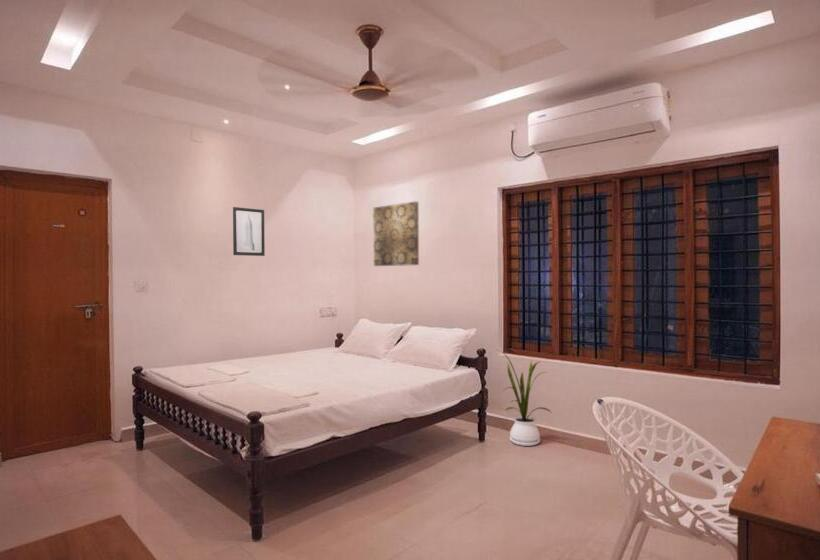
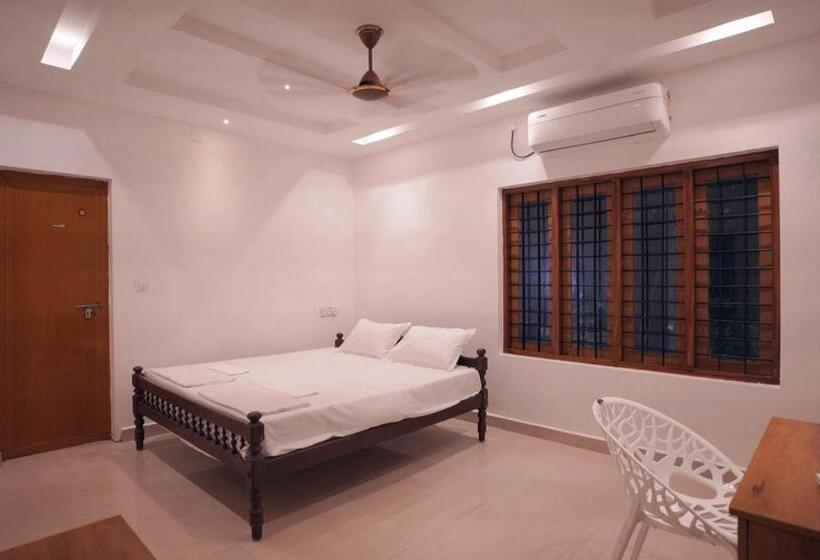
- house plant (521, 396)
- wall art (249, 232)
- wall art (395, 235)
